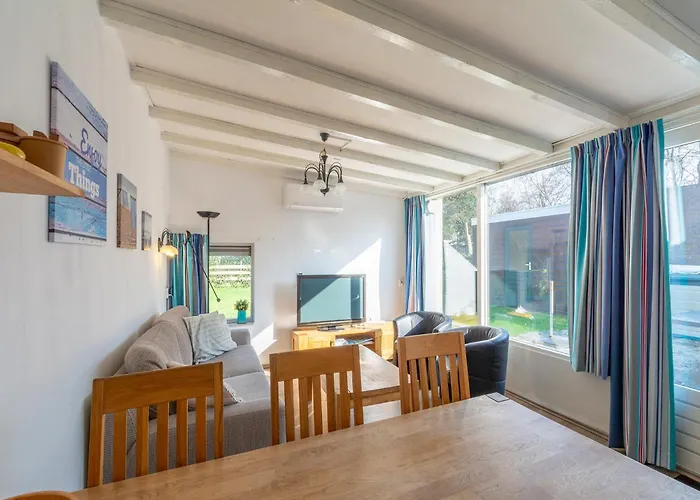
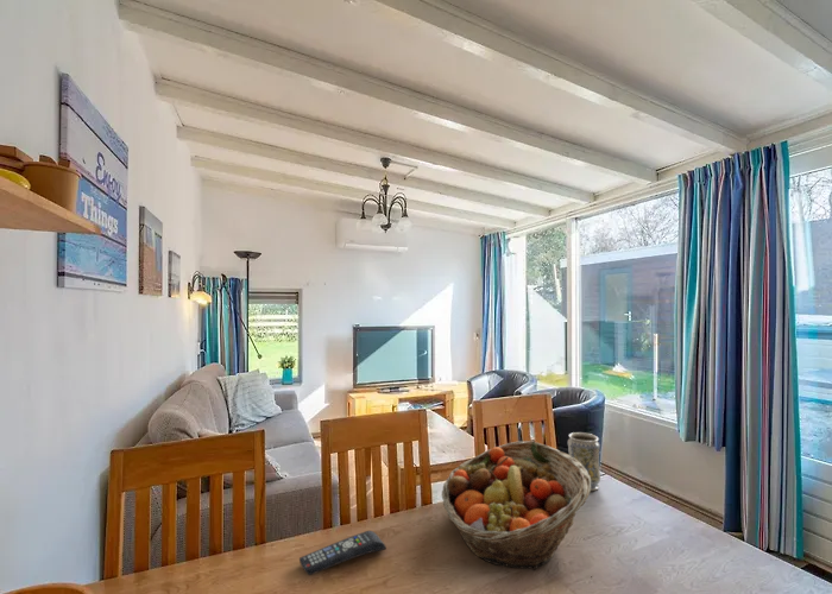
+ vase (584, 460)
+ remote control (343, 551)
+ fruit basket (511, 495)
